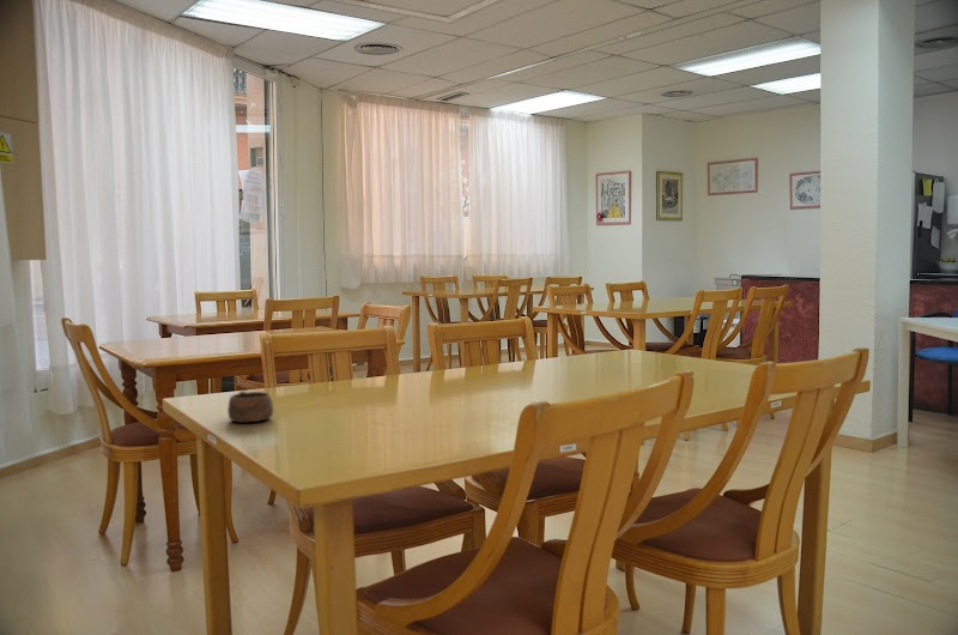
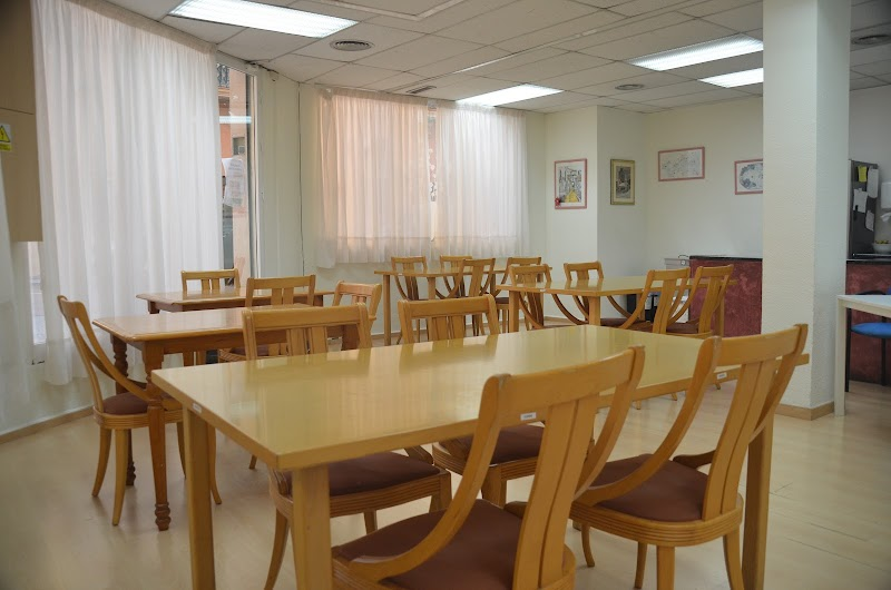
- cup (250, 405)
